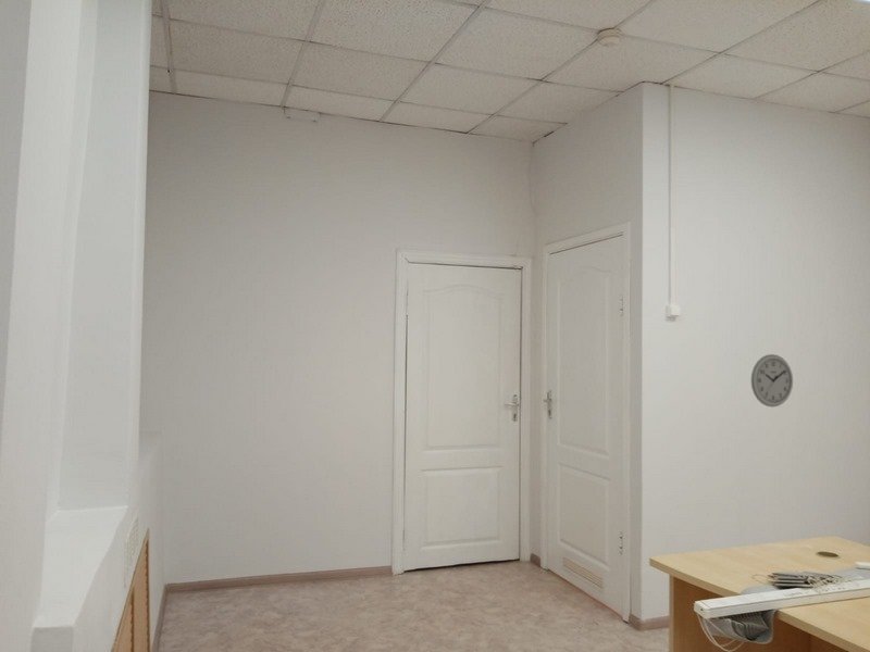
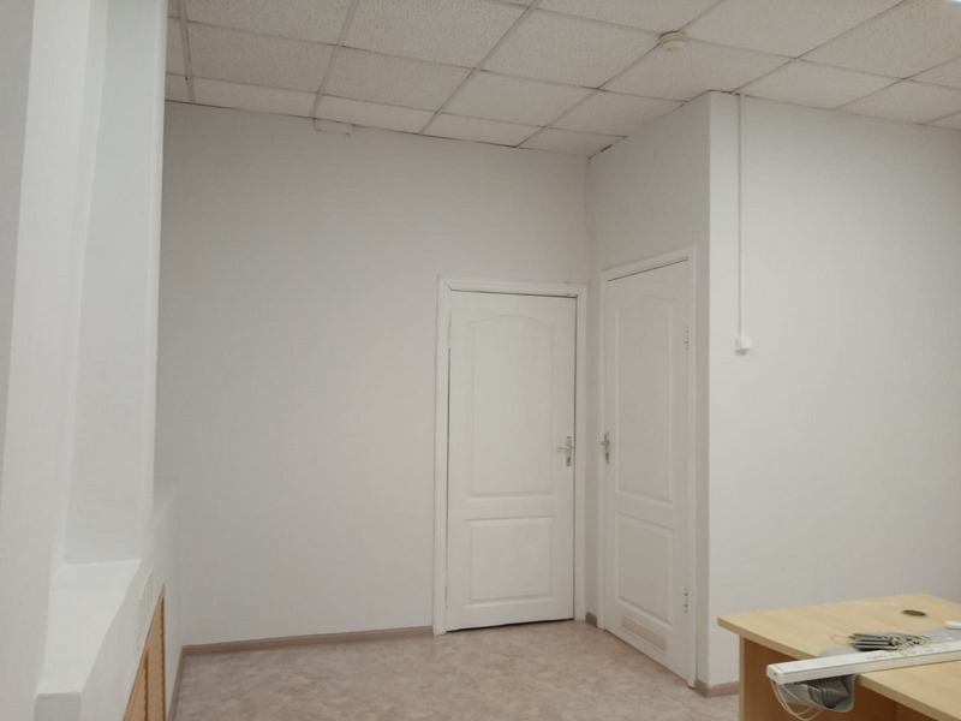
- wall clock (772, 380)
